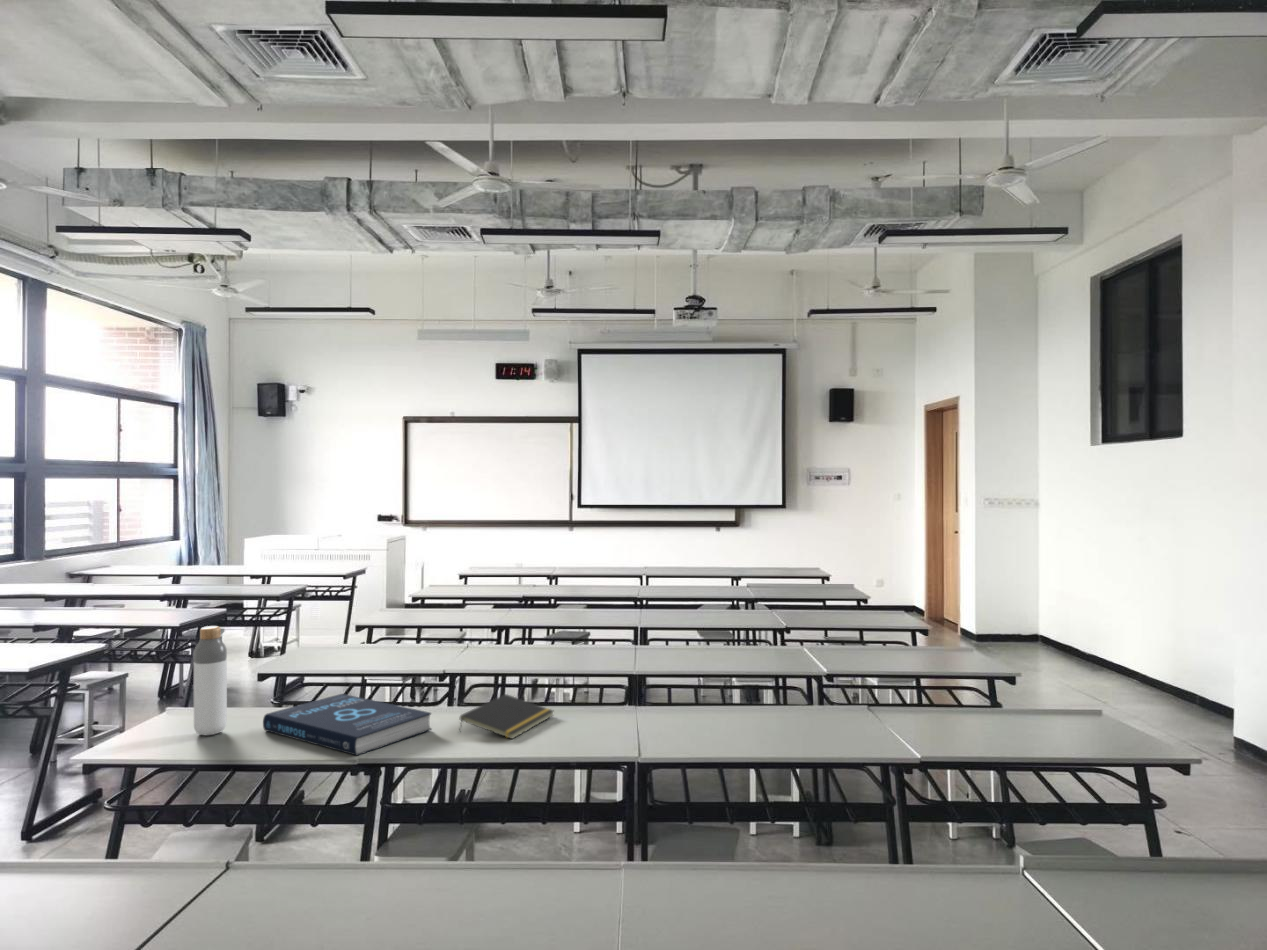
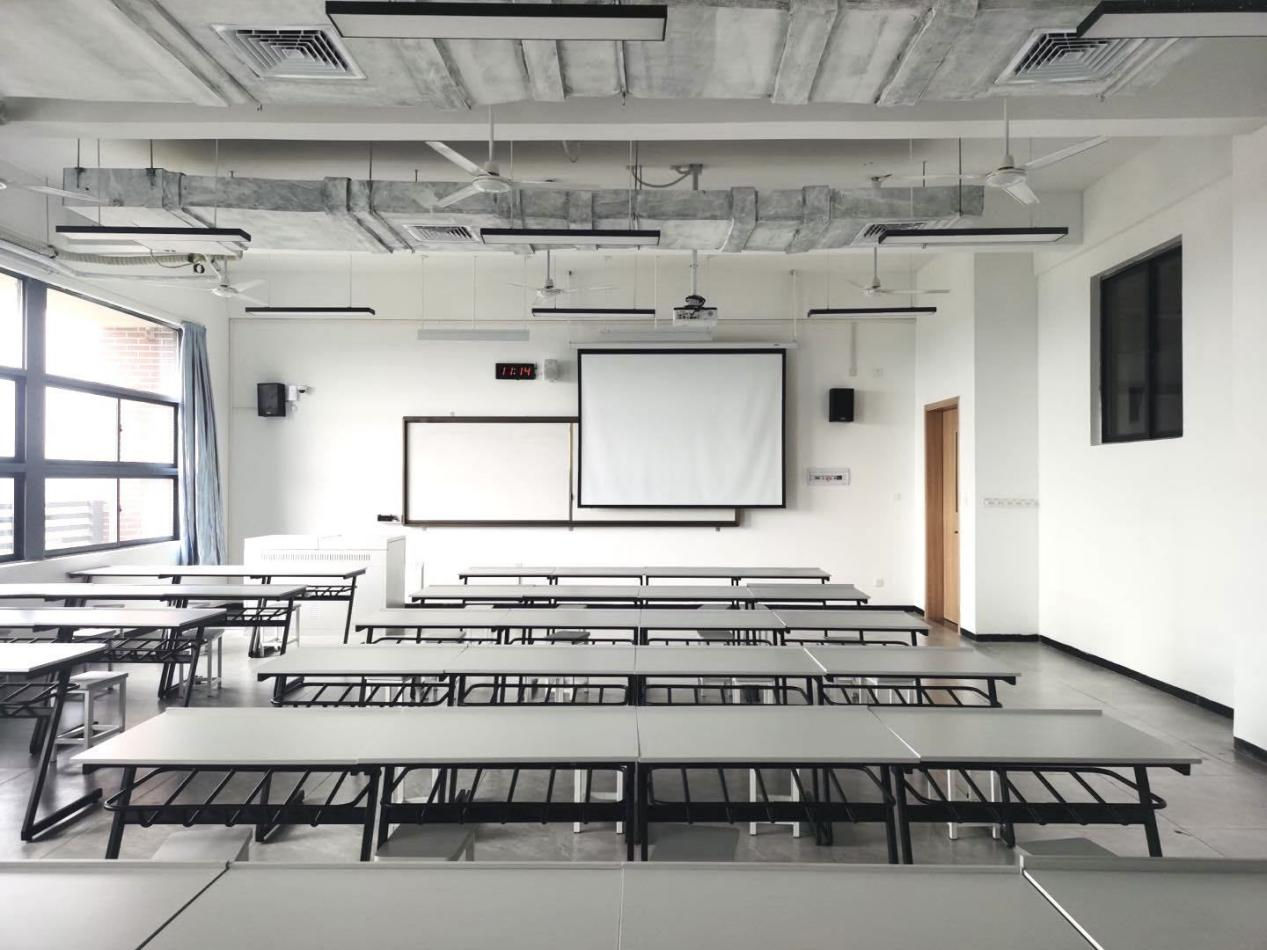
- bottle (210, 679)
- notepad (508, 715)
- book (347, 722)
